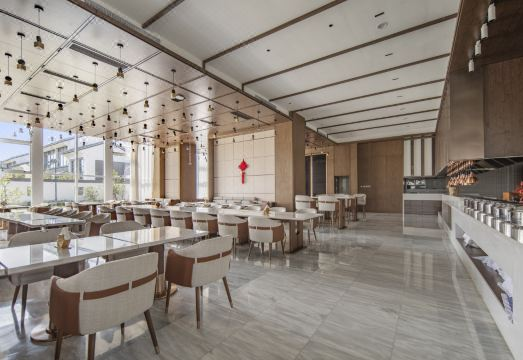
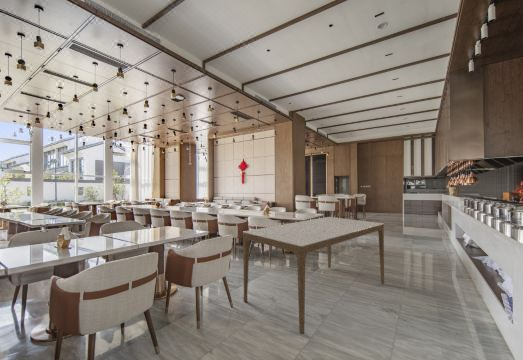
+ dining table (328, 259)
